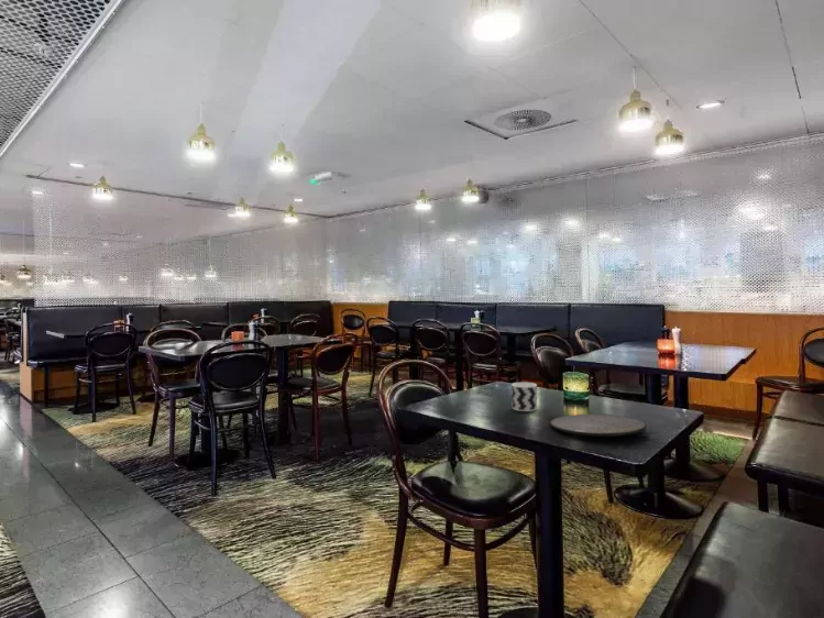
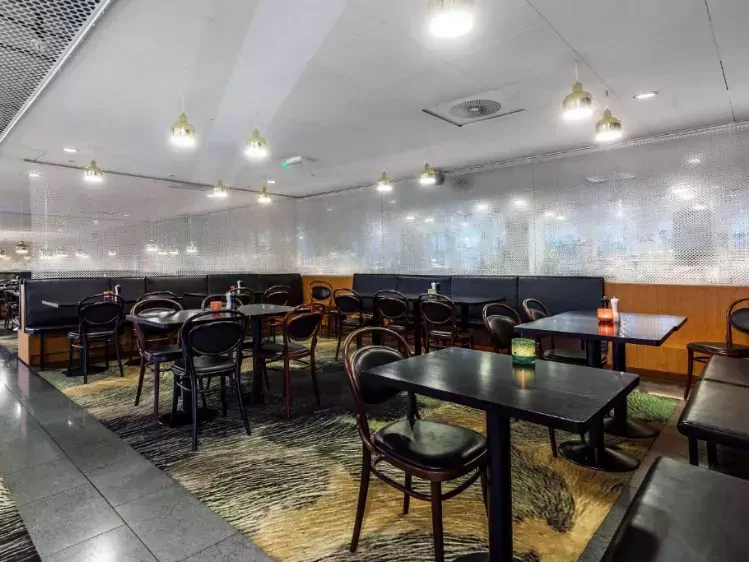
- cup (526, 395)
- plate (596, 423)
